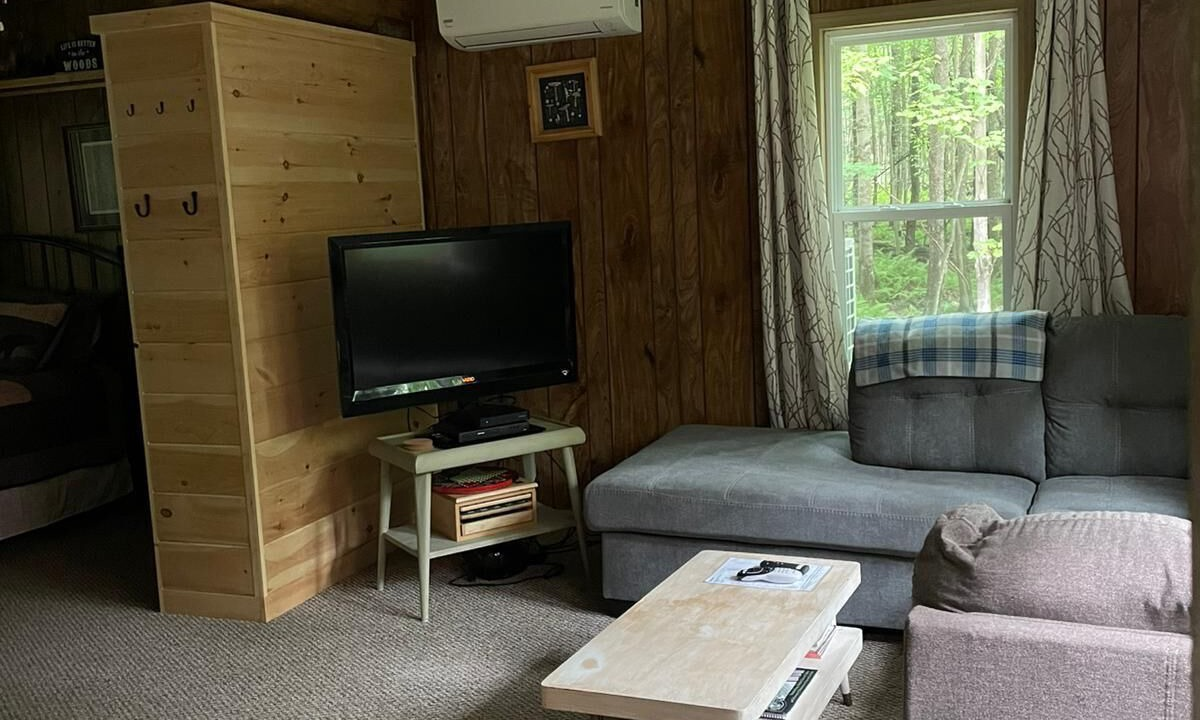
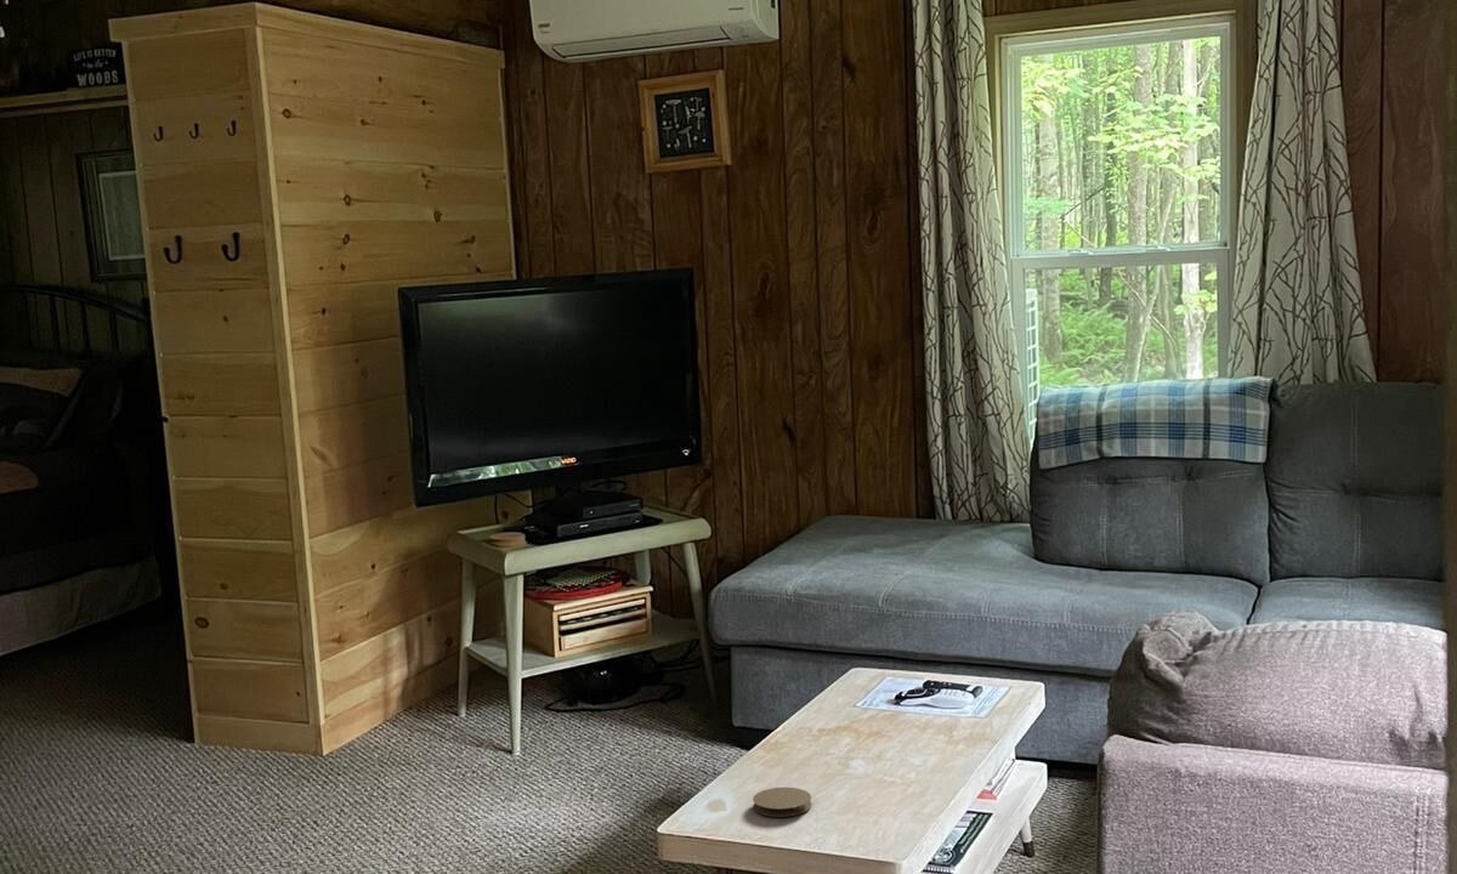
+ coaster (782, 801)
